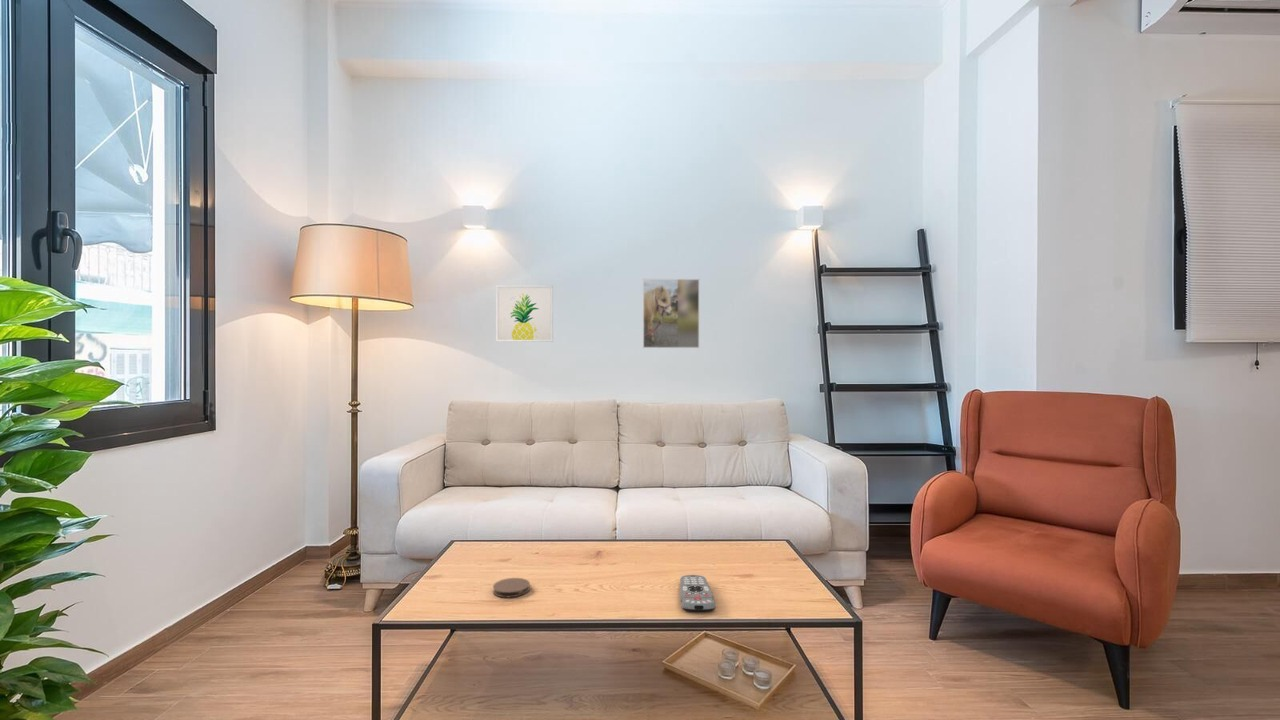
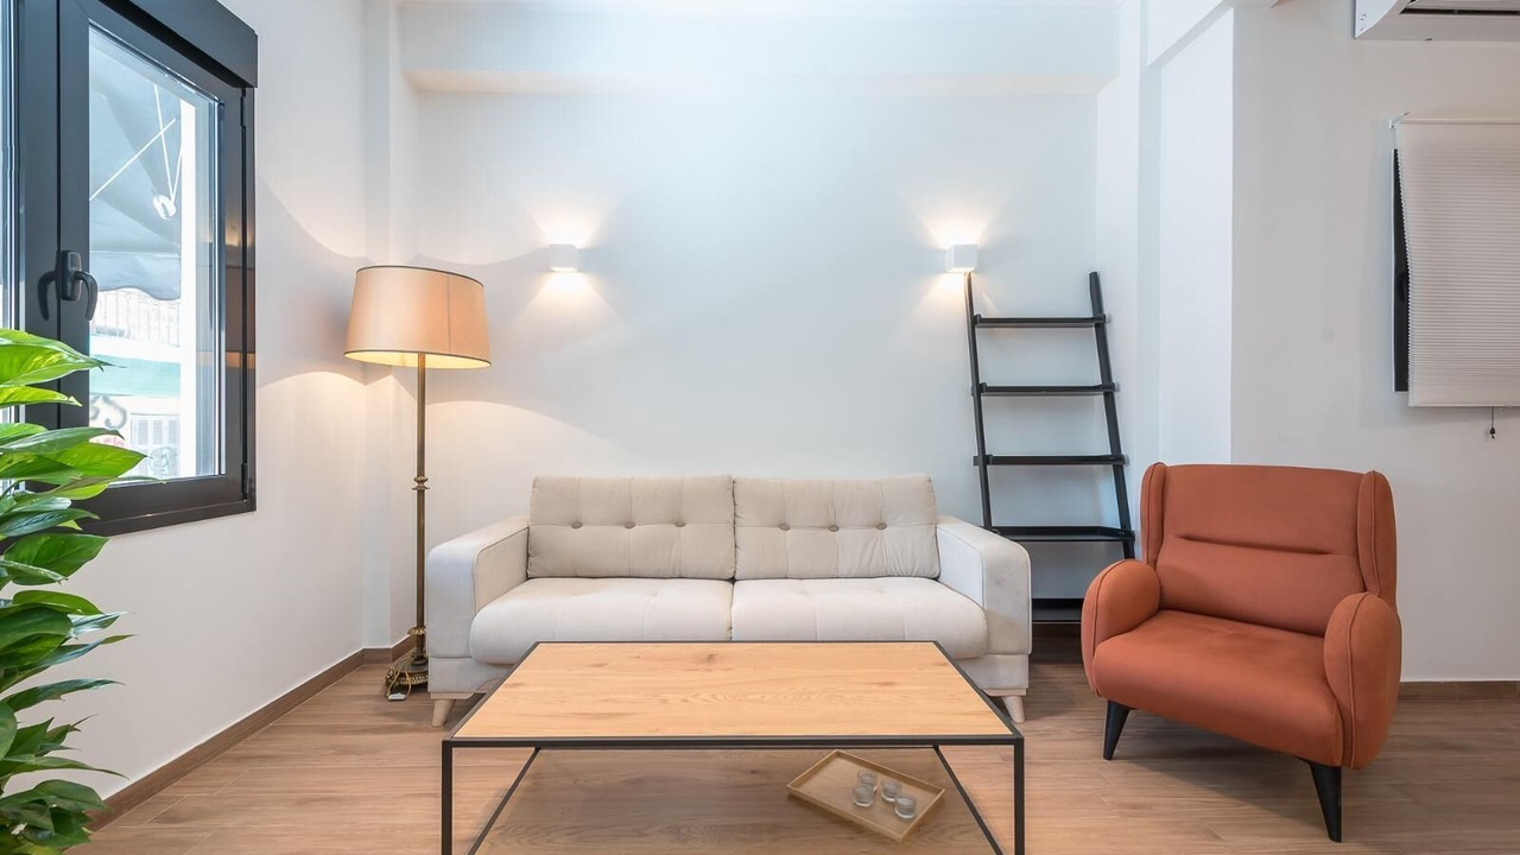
- wall art (524, 313)
- remote control (695, 592)
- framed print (670, 313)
- coaster (511, 587)
